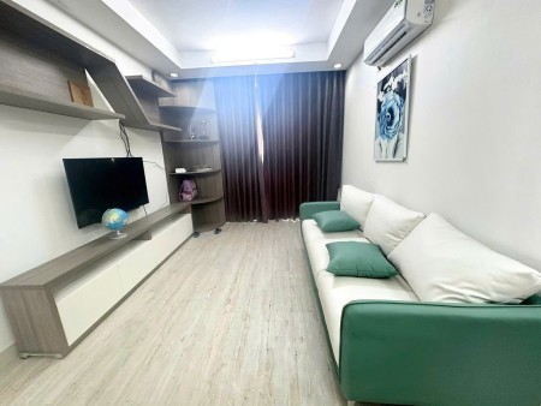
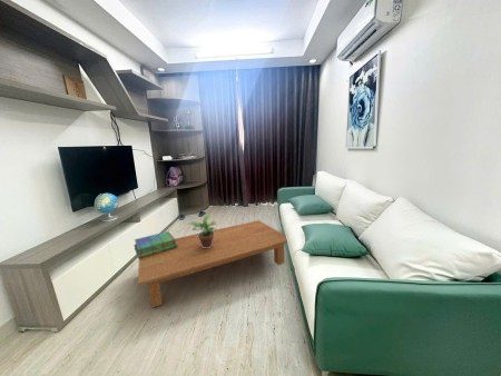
+ stack of books (155, 243)
+ coffee table (216, 255)
+ potted plant (204, 232)
